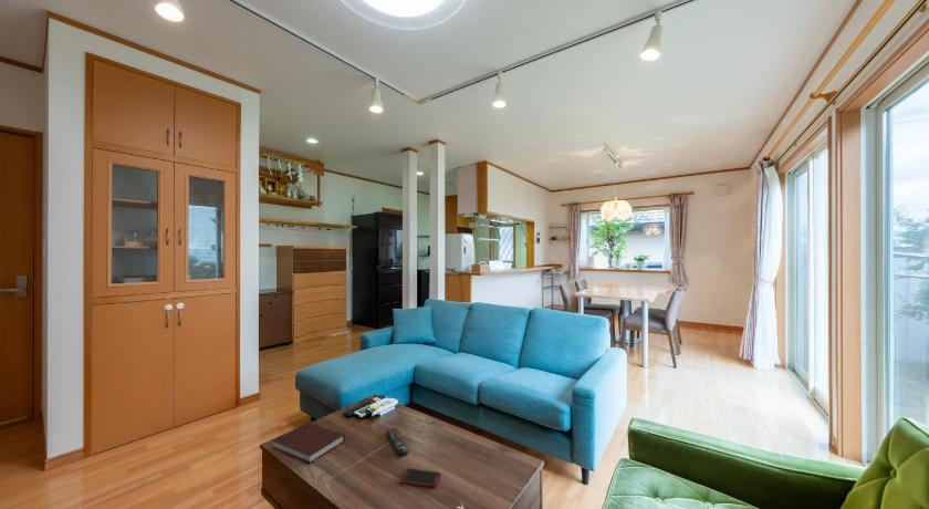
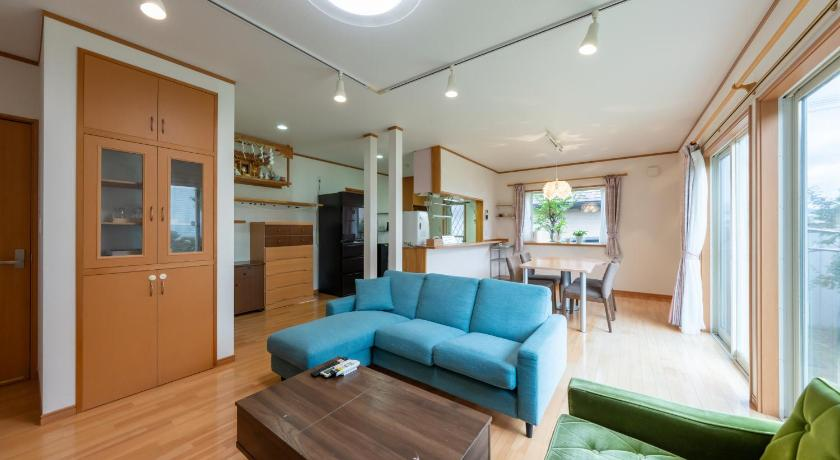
- cell phone (420, 477)
- remote control (396, 440)
- notebook (309, 440)
